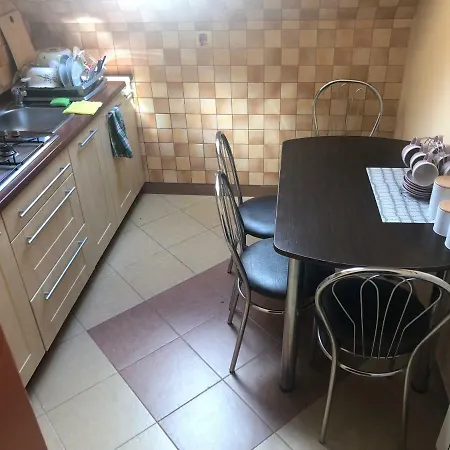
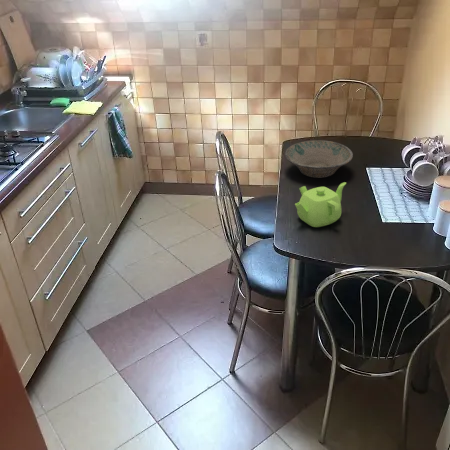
+ bowl (318, 162)
+ teapot (319, 203)
